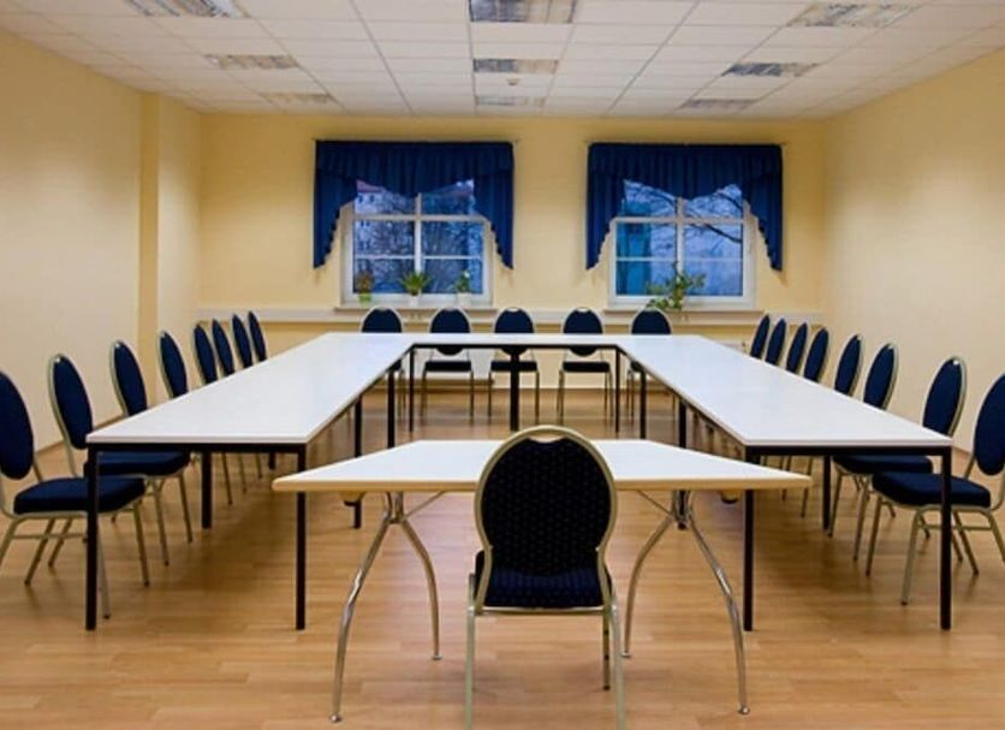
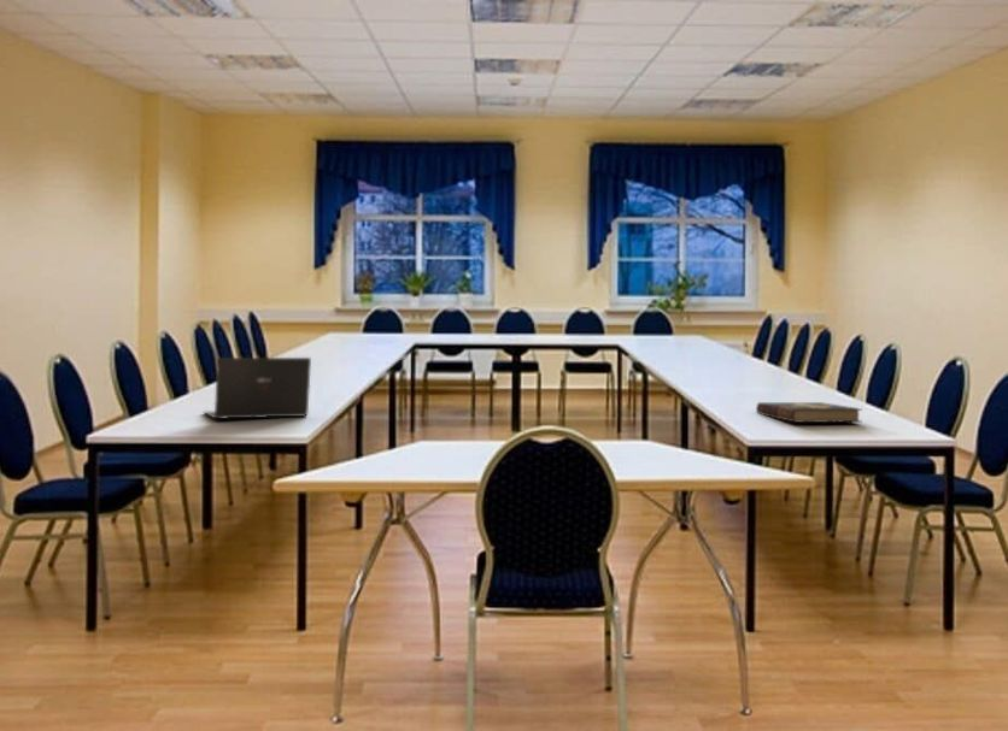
+ laptop (256, 385)
+ book (807, 412)
